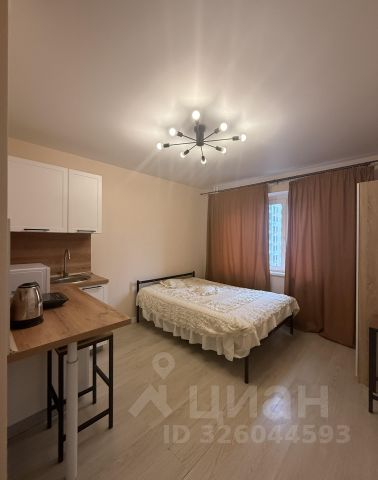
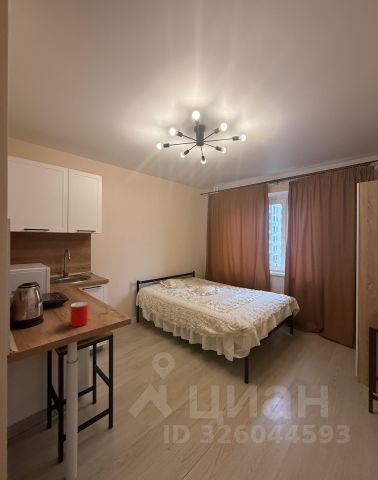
+ cup (77, 313)
